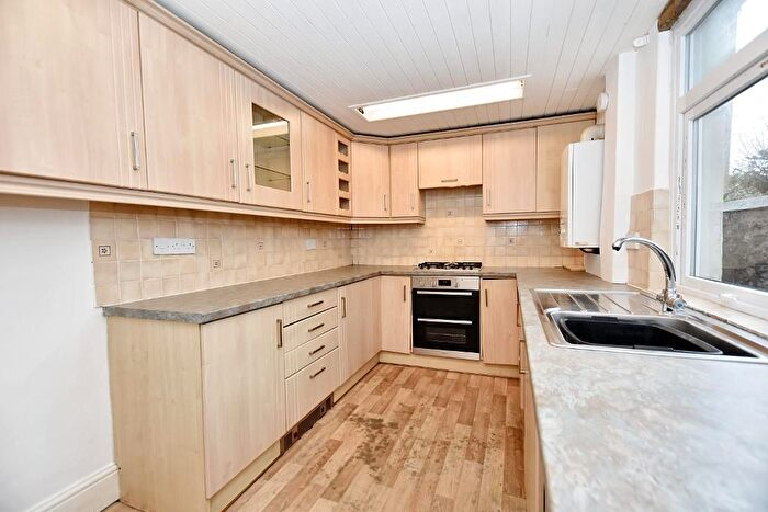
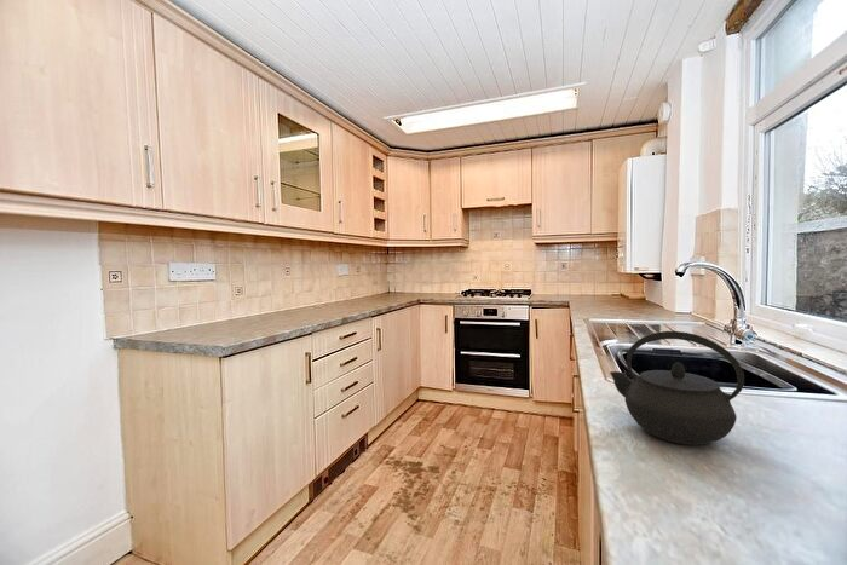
+ kettle (669, 381)
